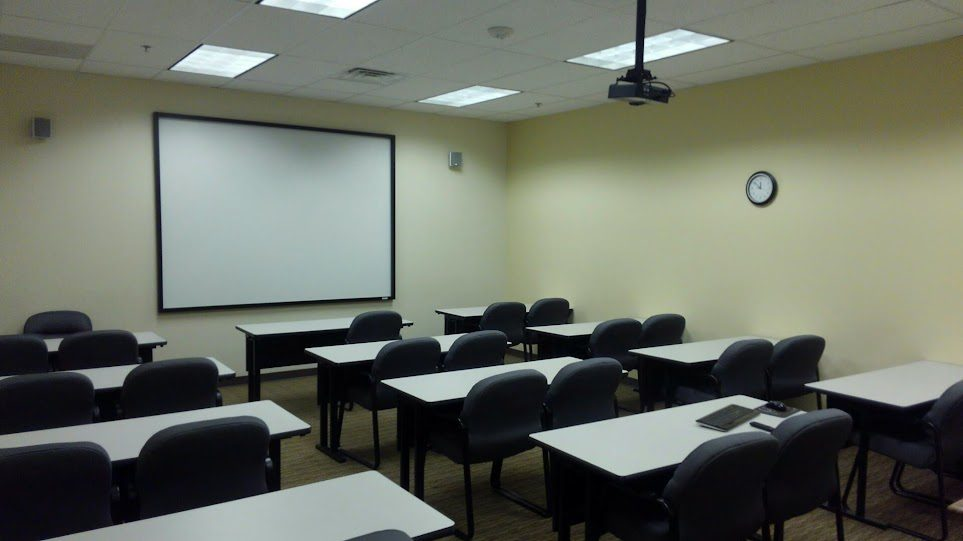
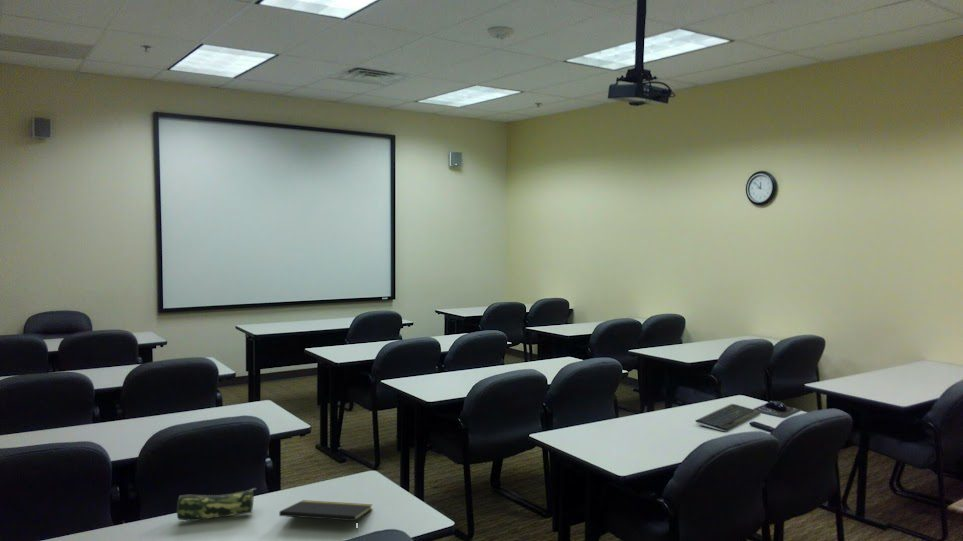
+ pencil case (218, 504)
+ notepad (327, 510)
